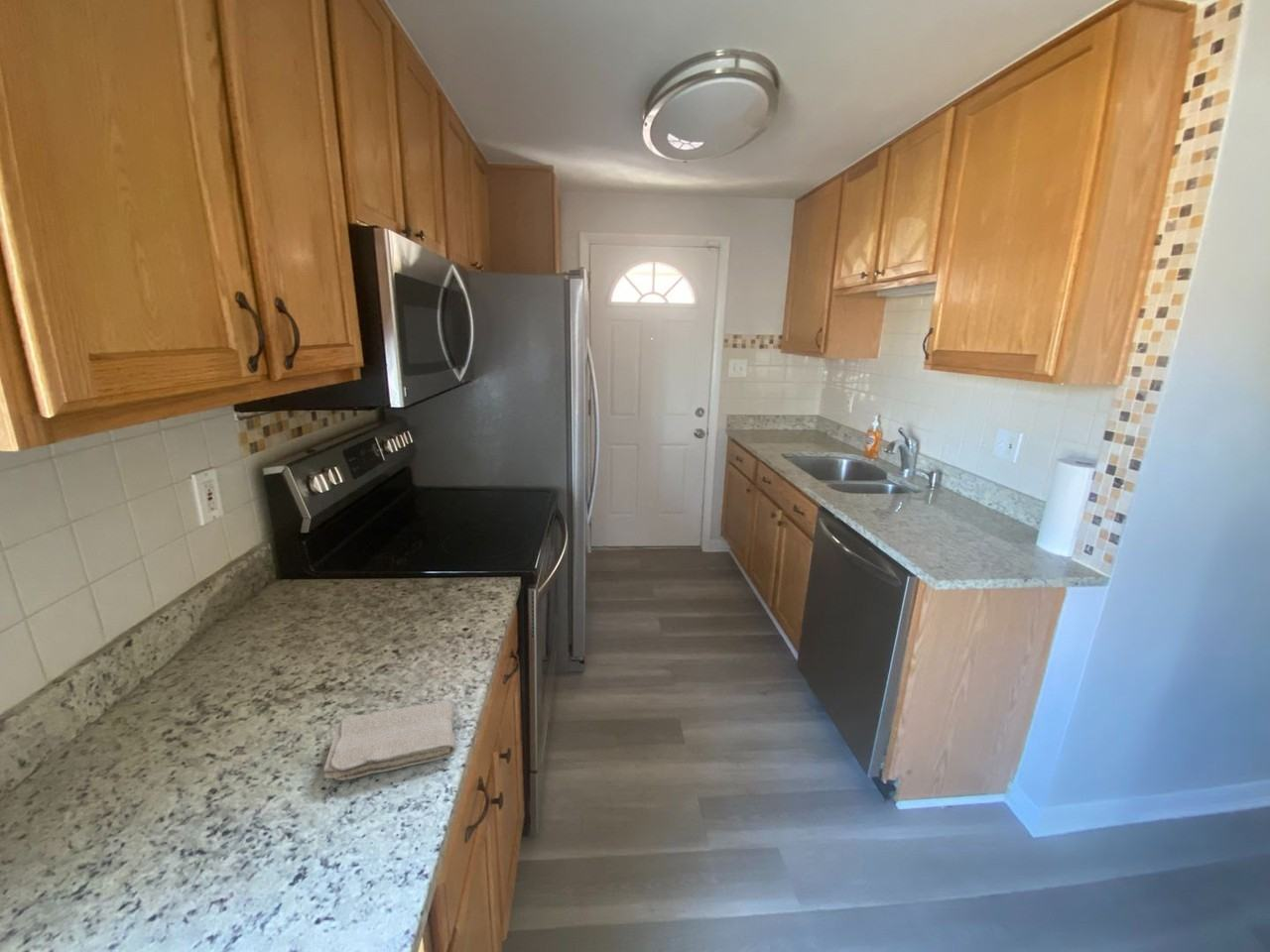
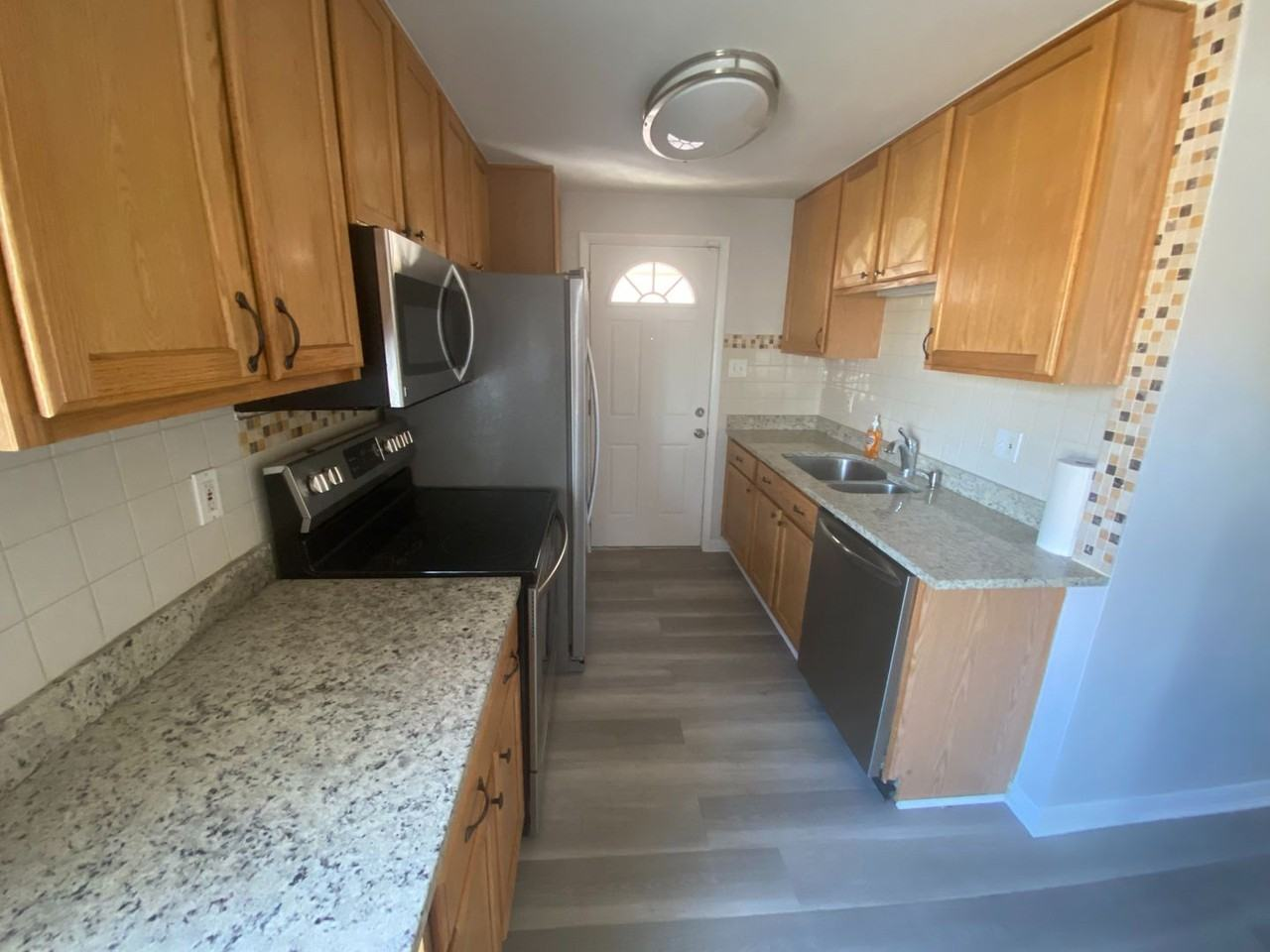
- washcloth (394, 736)
